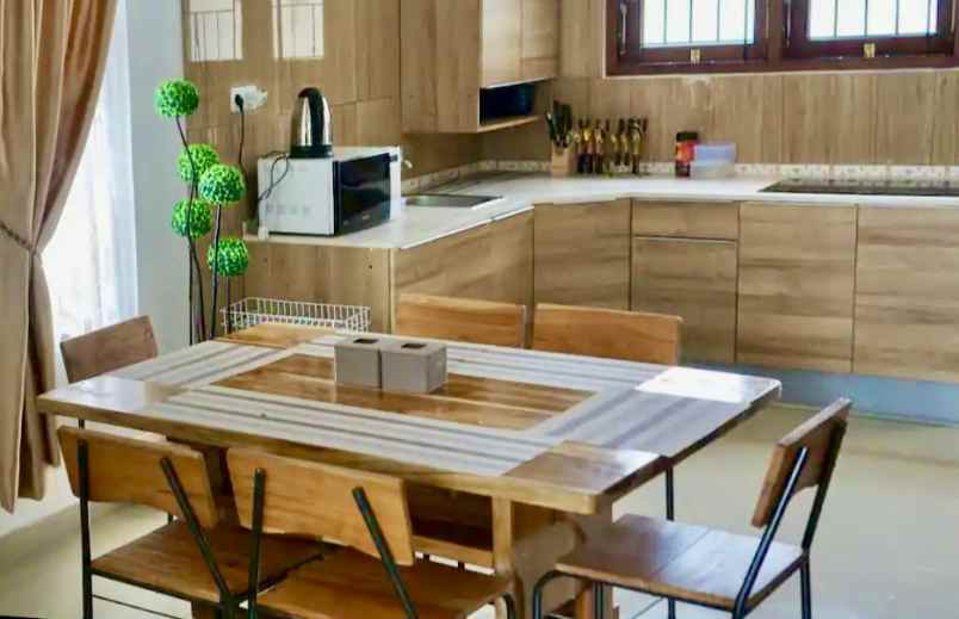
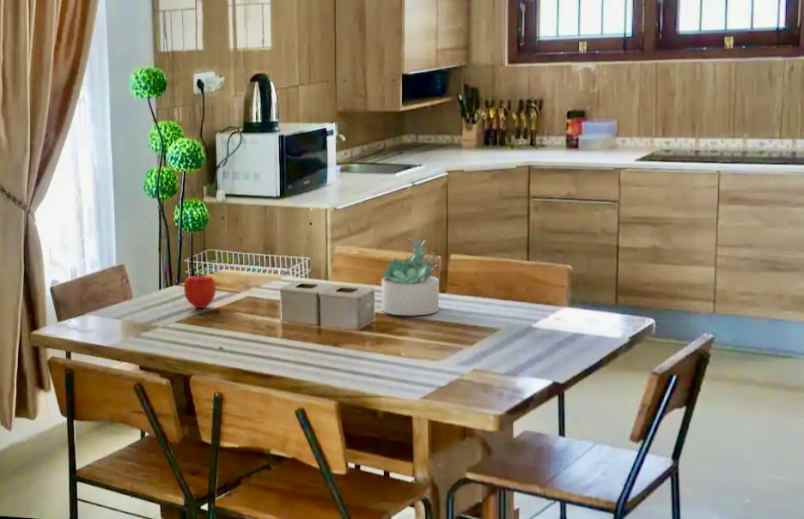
+ succulent plant (409, 274)
+ fruit (199, 289)
